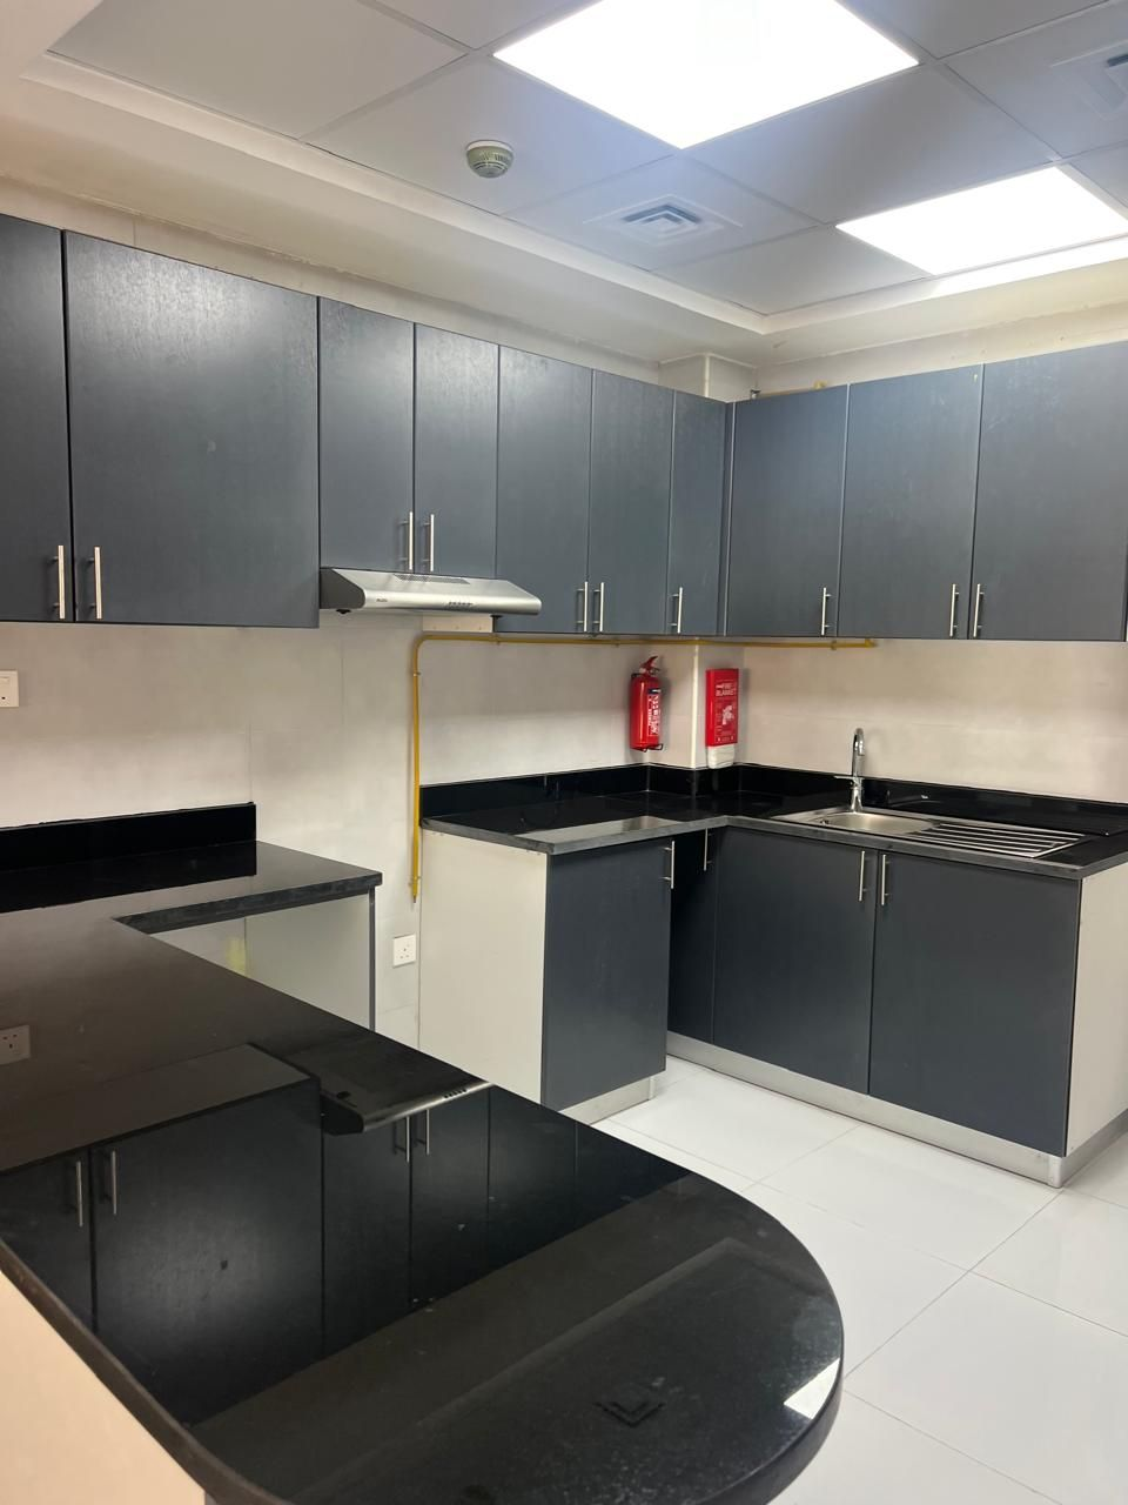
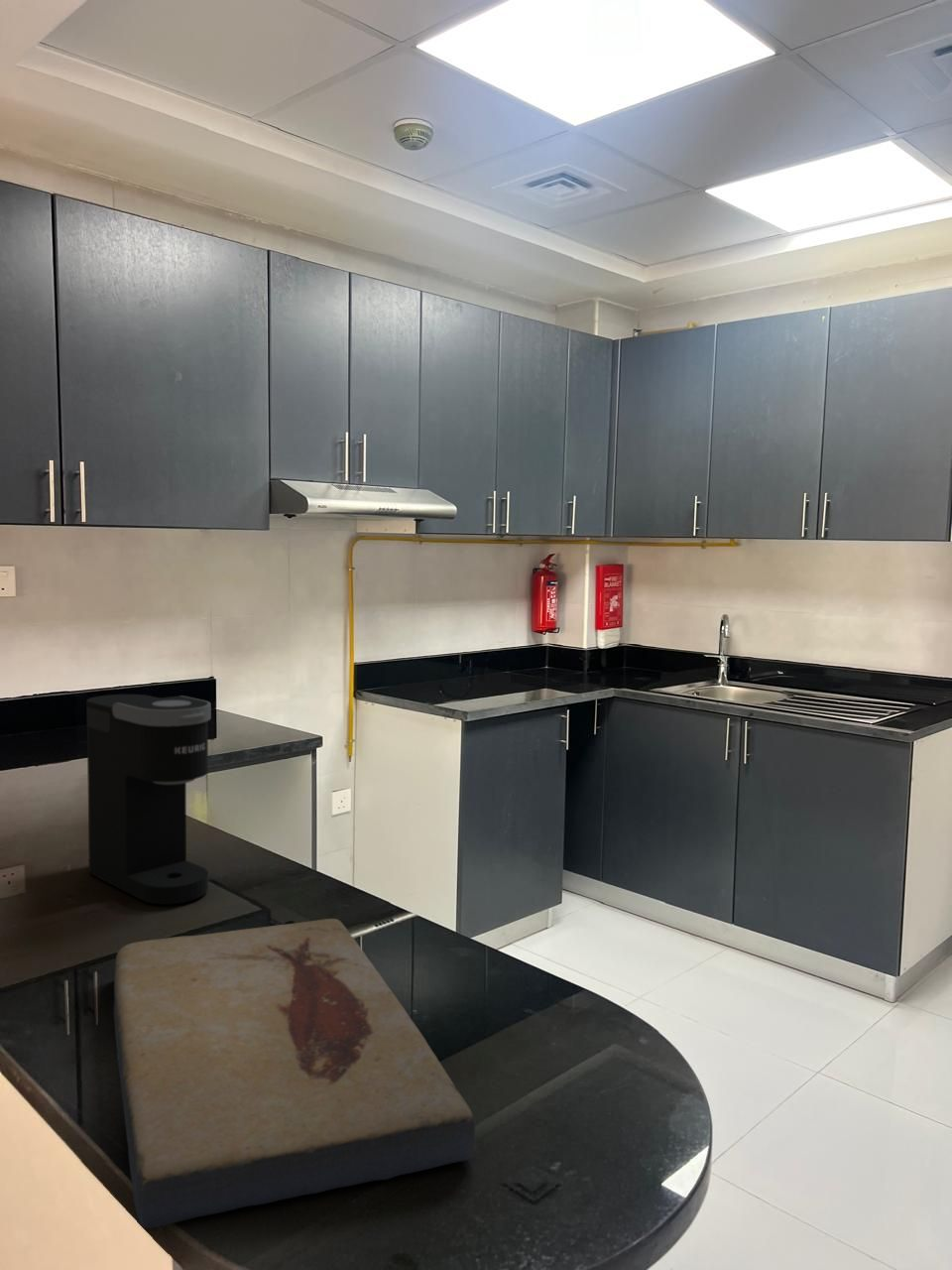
+ fish fossil (266, 1033)
+ coffee maker (147, 790)
